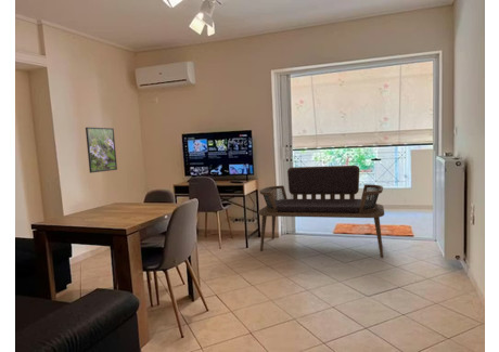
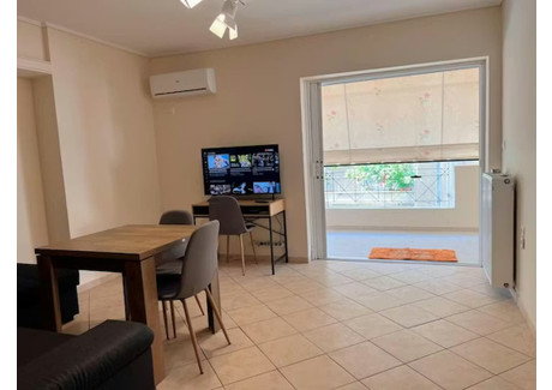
- bench (319, 208)
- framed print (102, 149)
